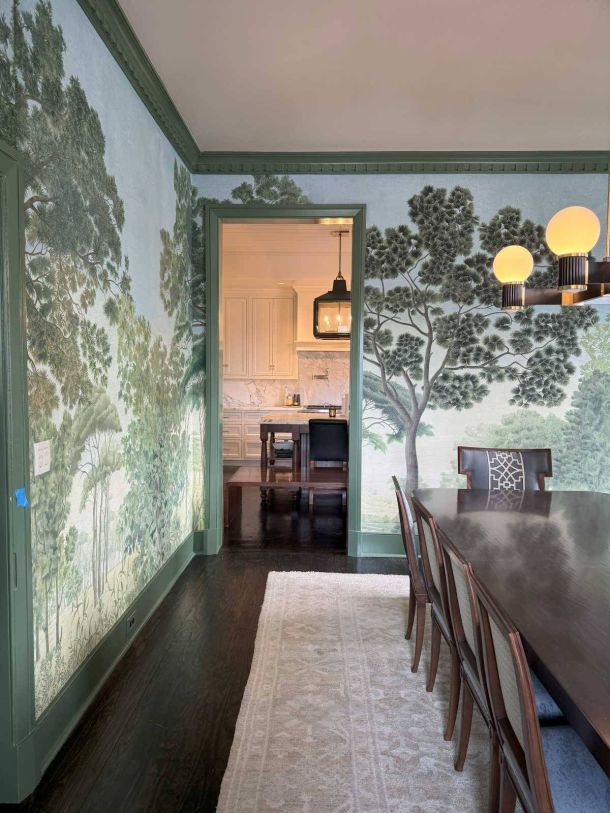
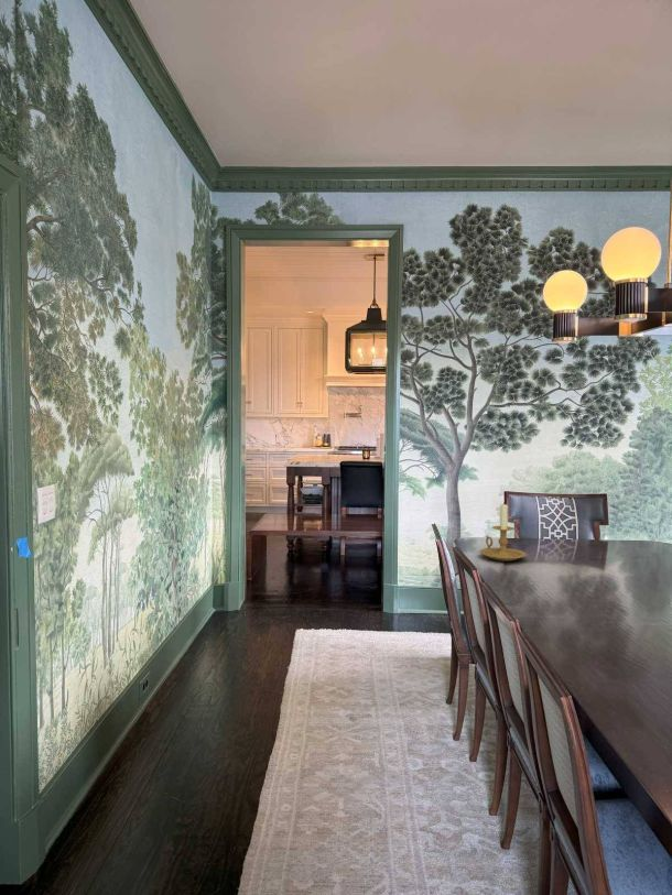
+ candle holder (503, 530)
